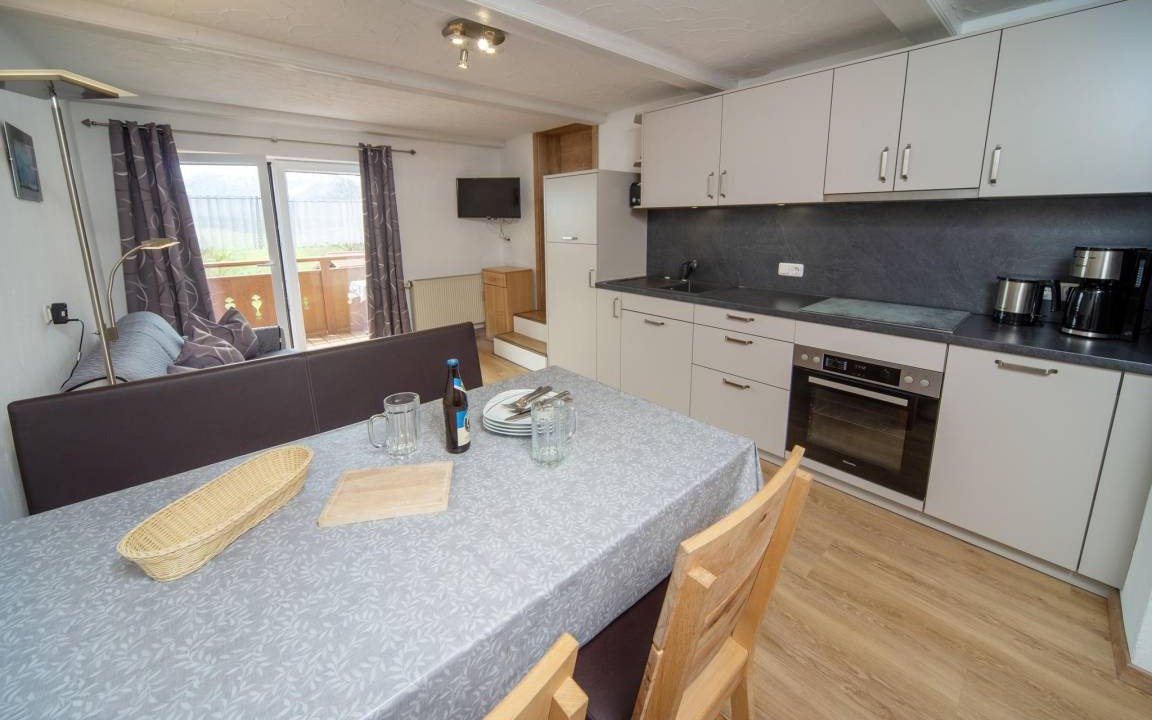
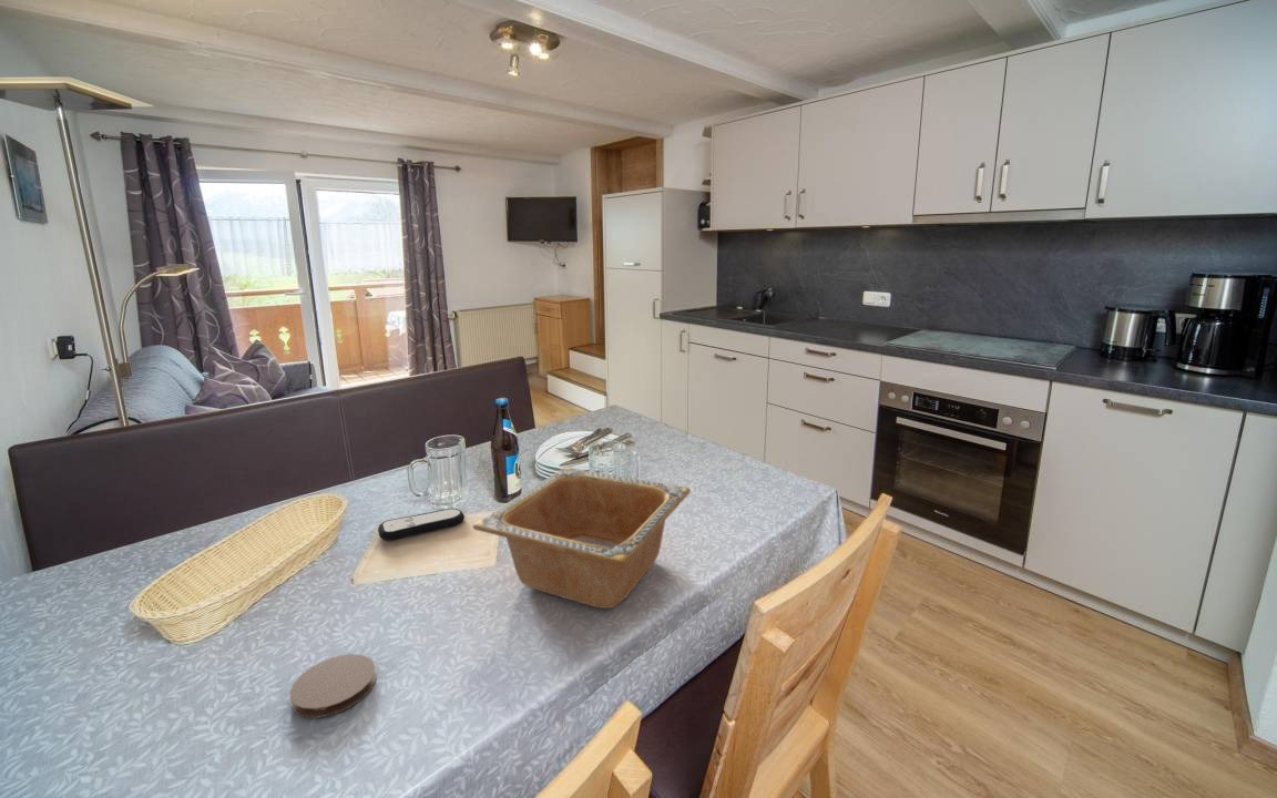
+ coaster (334, 683)
+ serving bowl (589, 538)
+ remote control (422, 522)
